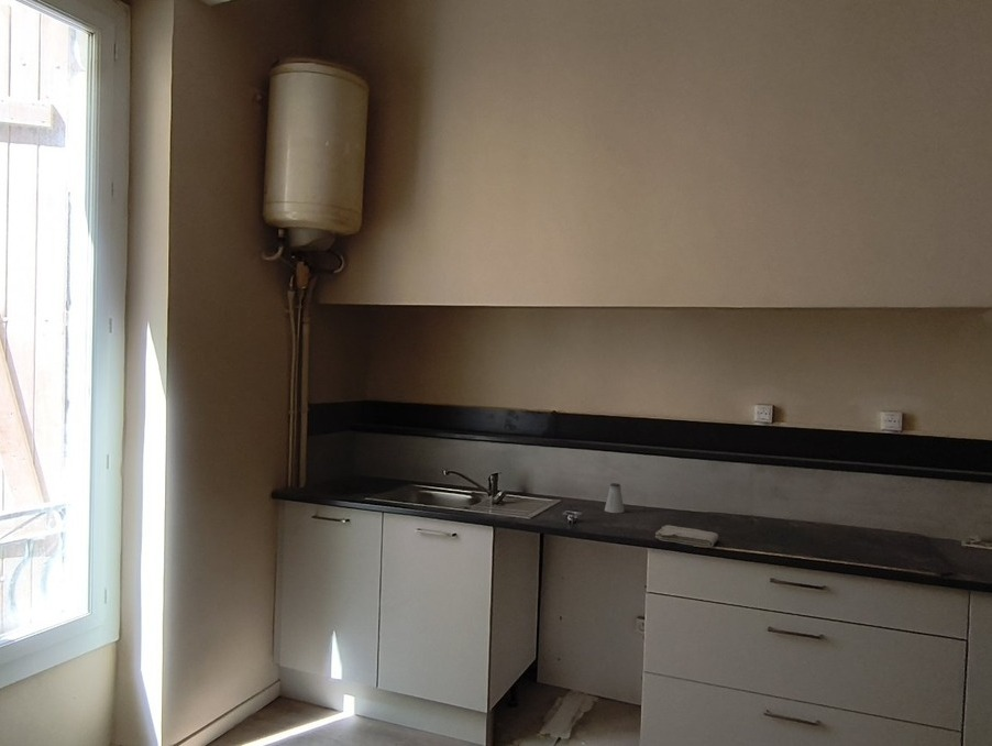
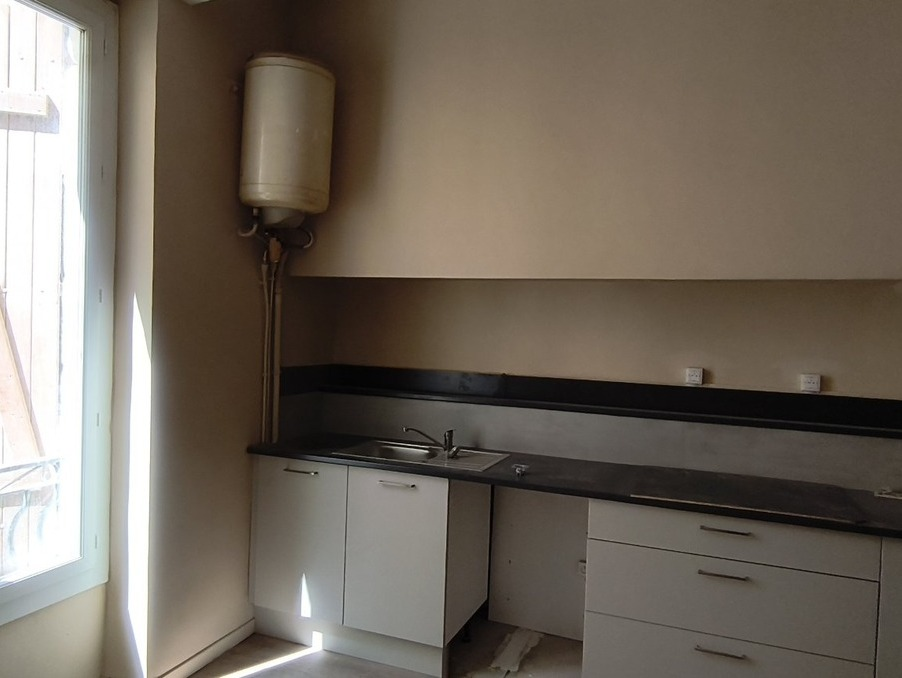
- washcloth (686, 535)
- saltshaker (615, 497)
